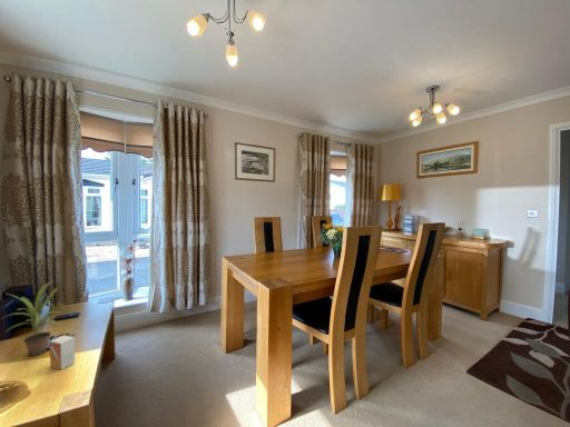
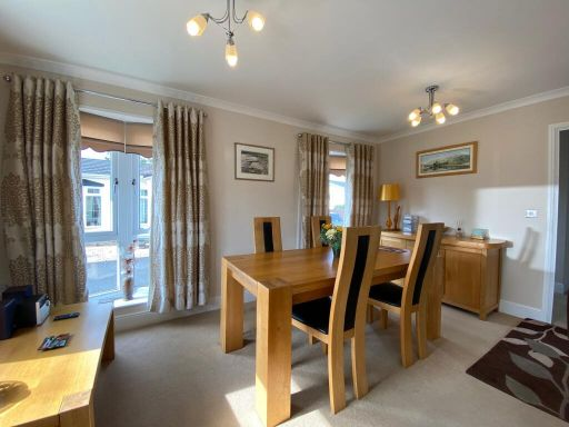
- potted plant (37, 318)
- small box (62, 351)
